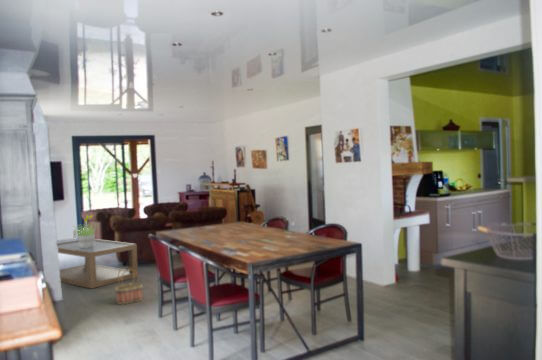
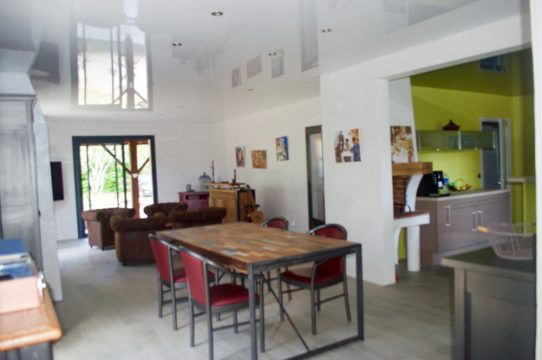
- potted plant (86, 234)
- basket (128, 284)
- coffee table (89, 261)
- bouquet (83, 228)
